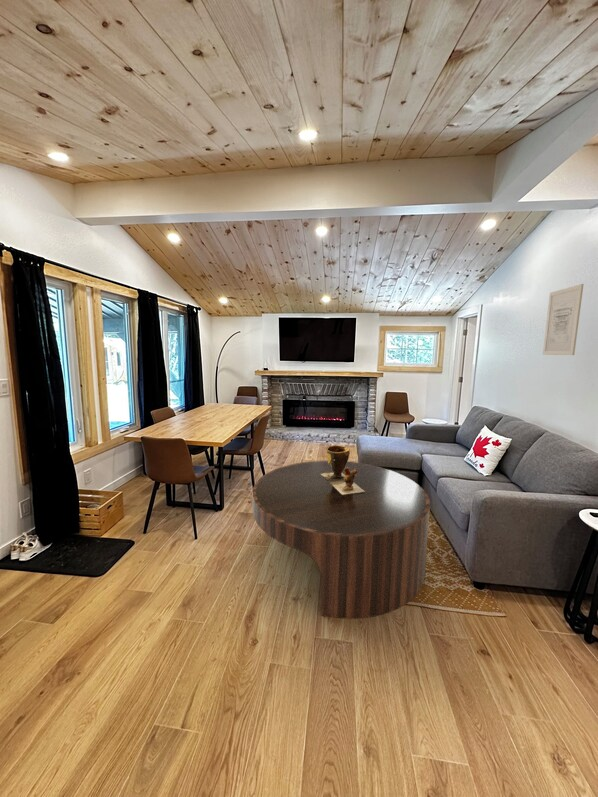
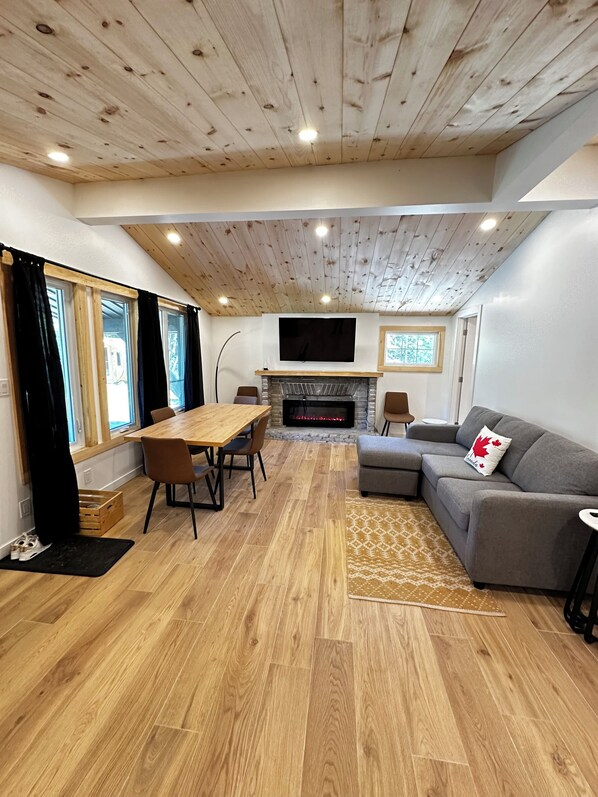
- wall art (561, 322)
- coffee table (337, 520)
- clay pot (342, 467)
